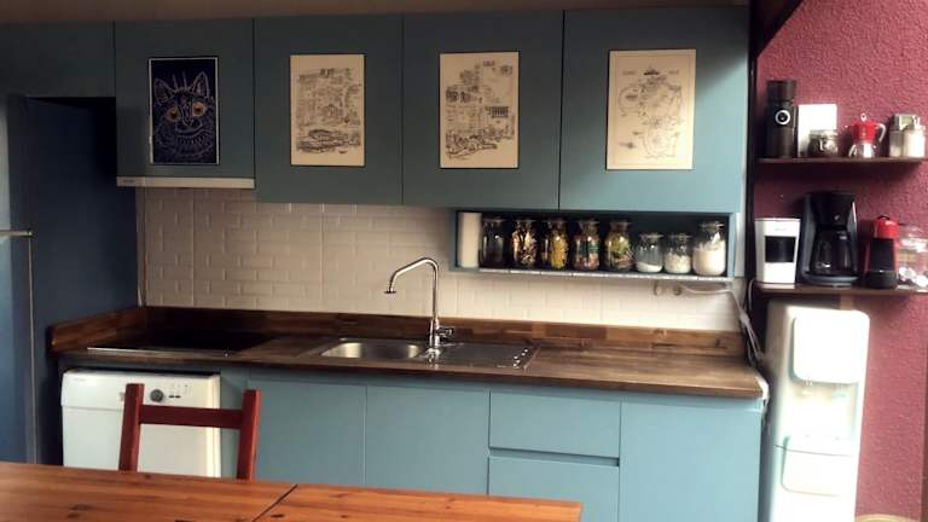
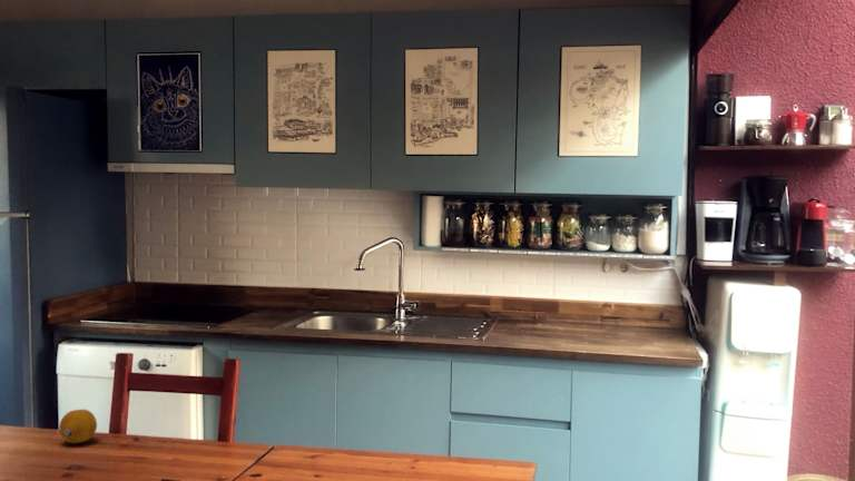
+ fruit (78, 425)
